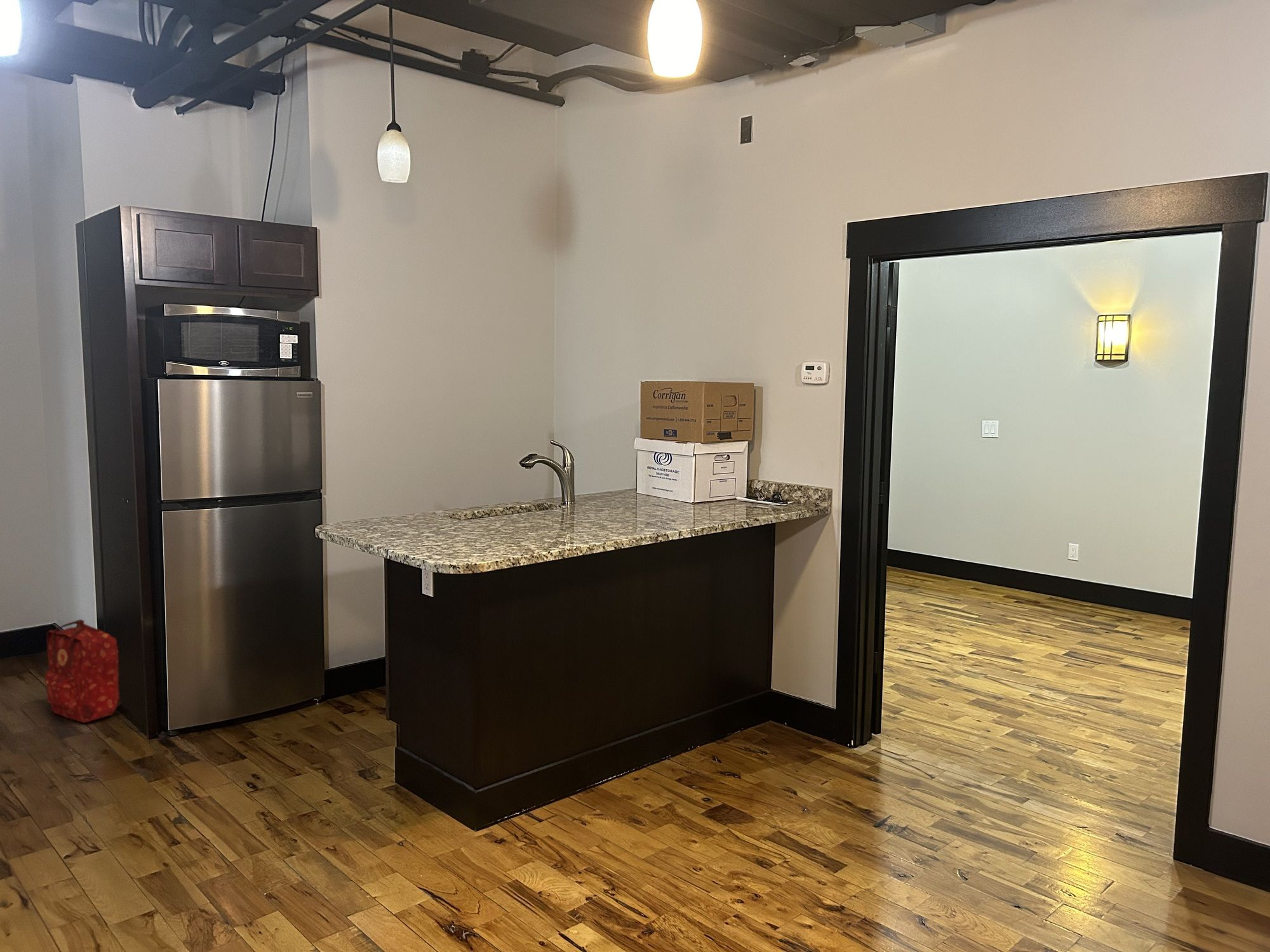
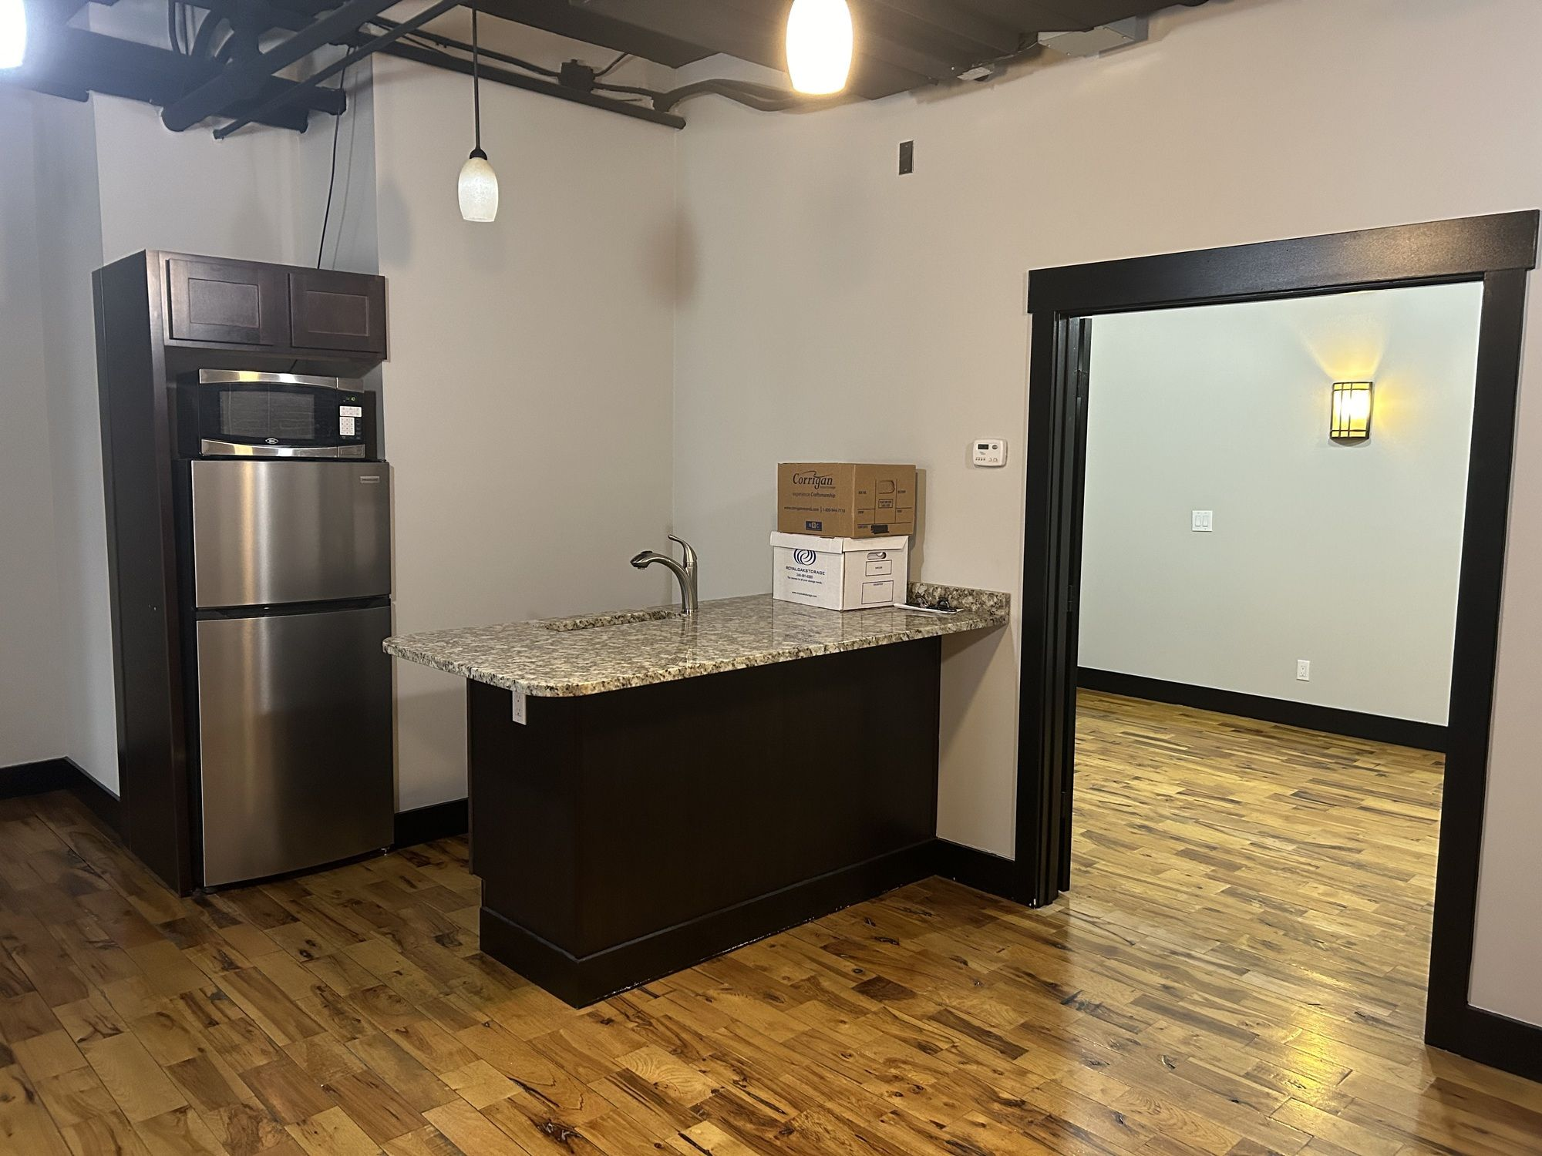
- backpack (86, 665)
